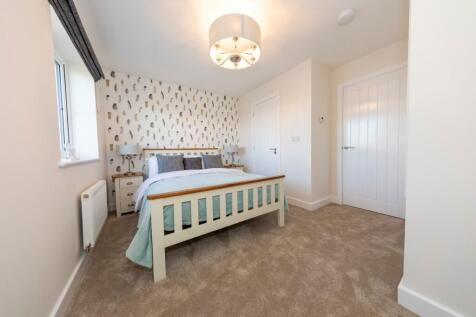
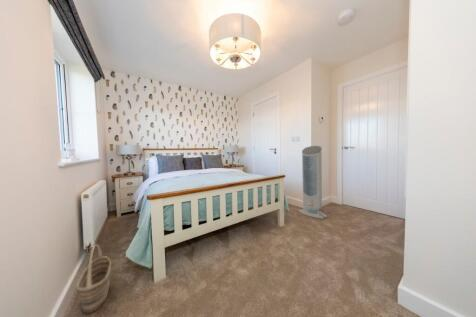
+ air purifier (311, 179)
+ basket (95, 271)
